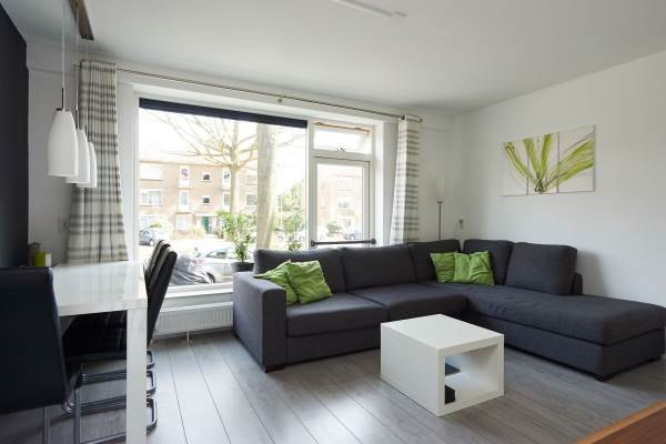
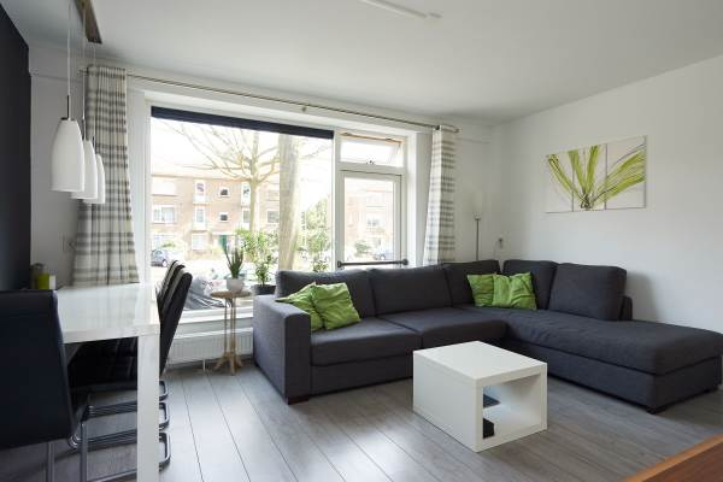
+ side table (230, 331)
+ potted plant (235, 269)
